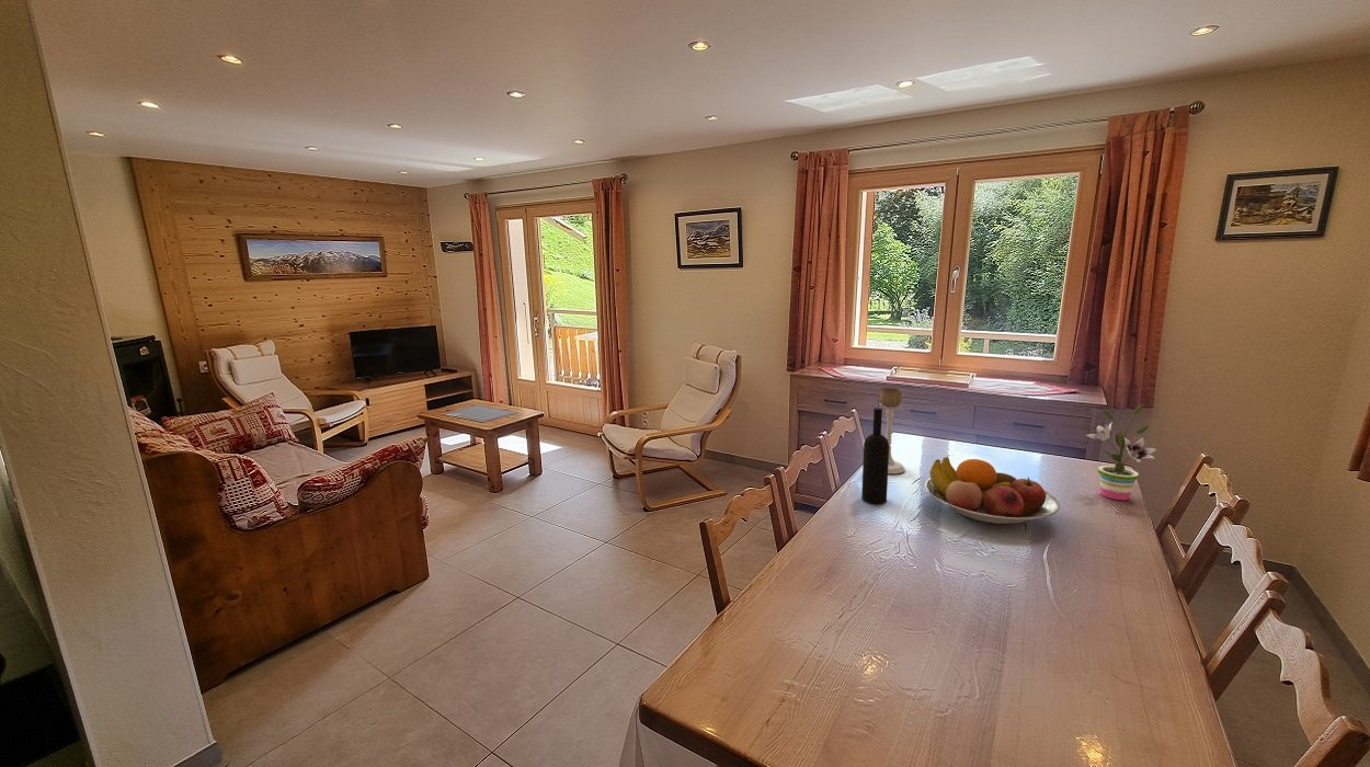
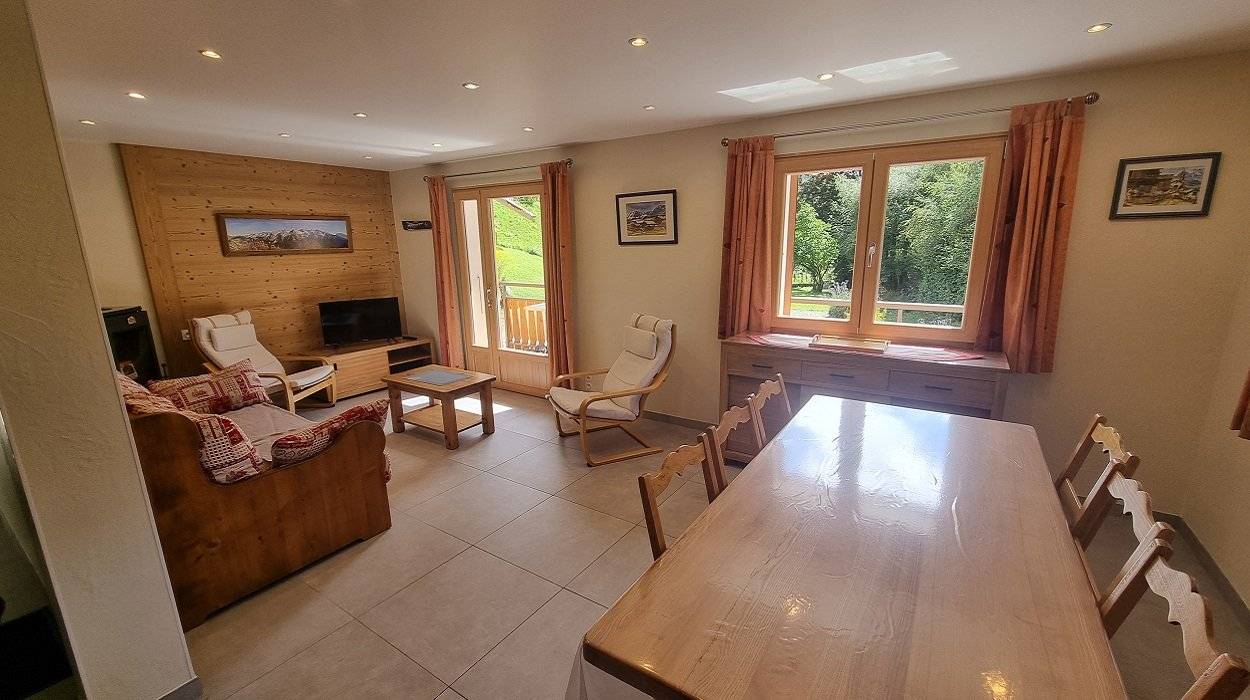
- fruit bowl (989, 488)
- potted plant (1117, 451)
- candle holder (889, 428)
- wine bottle (876, 454)
